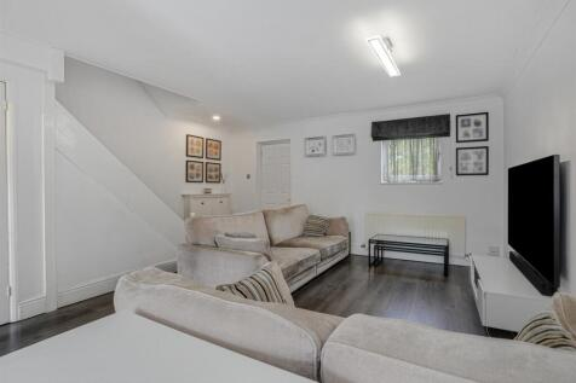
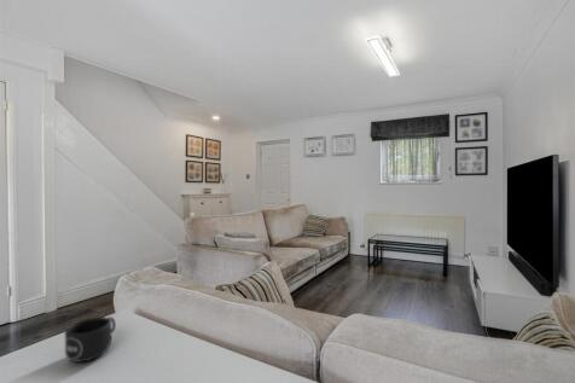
+ mug (94, 336)
